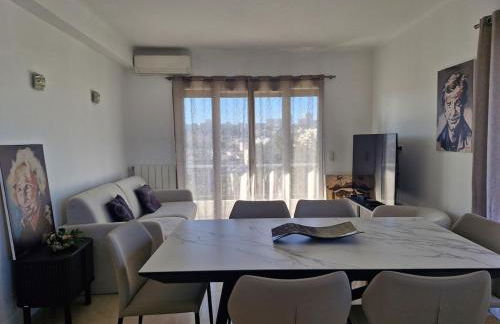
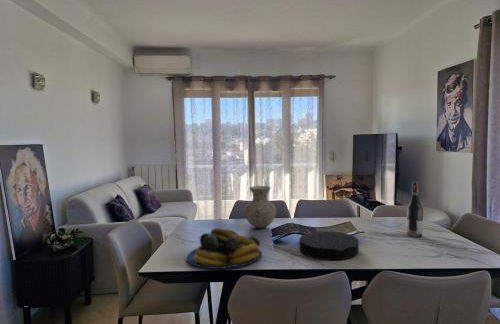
+ vase (260, 207)
+ plate (328, 244)
+ wine bottle (414, 208)
+ fruit bowl (224, 242)
